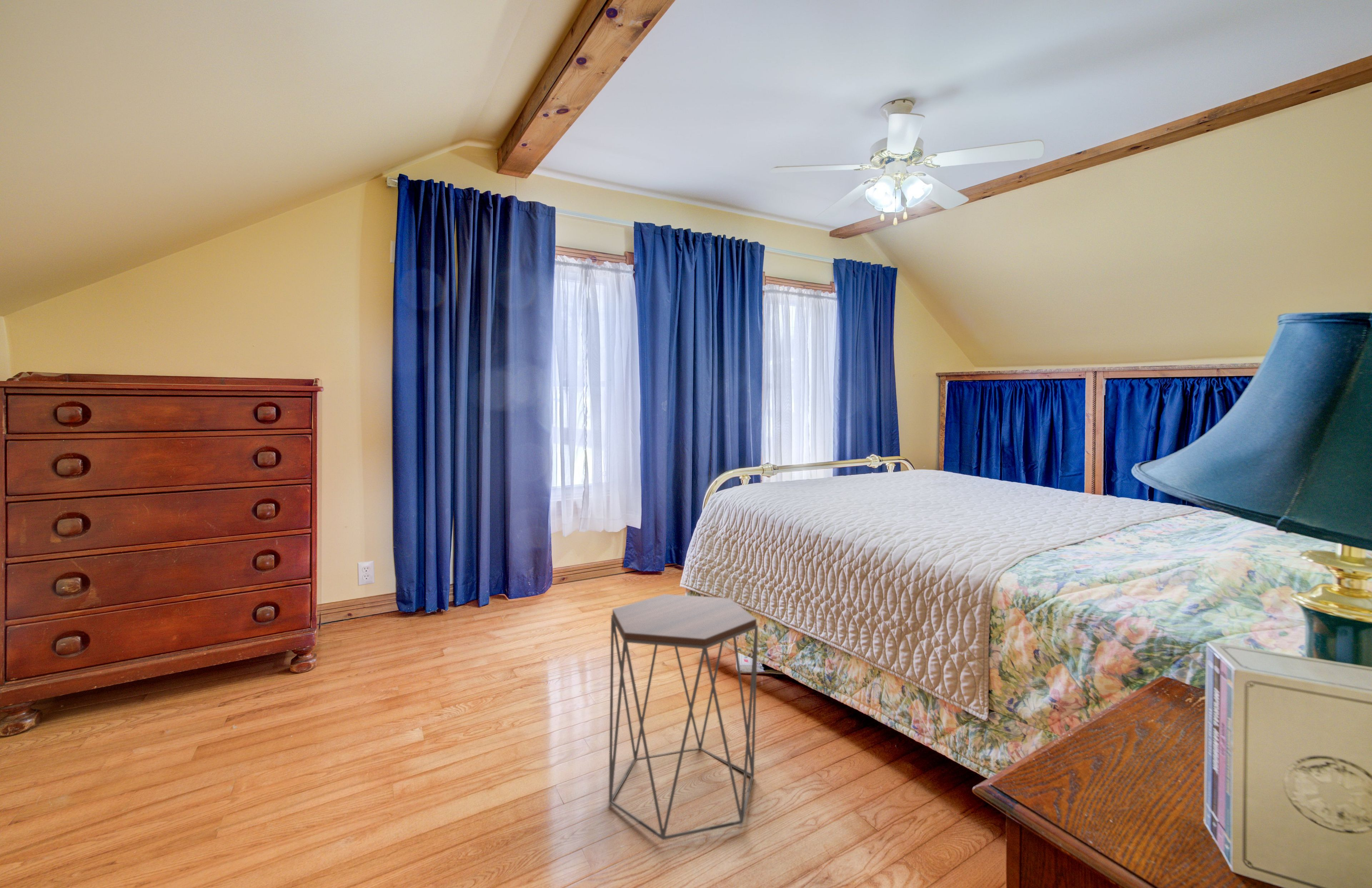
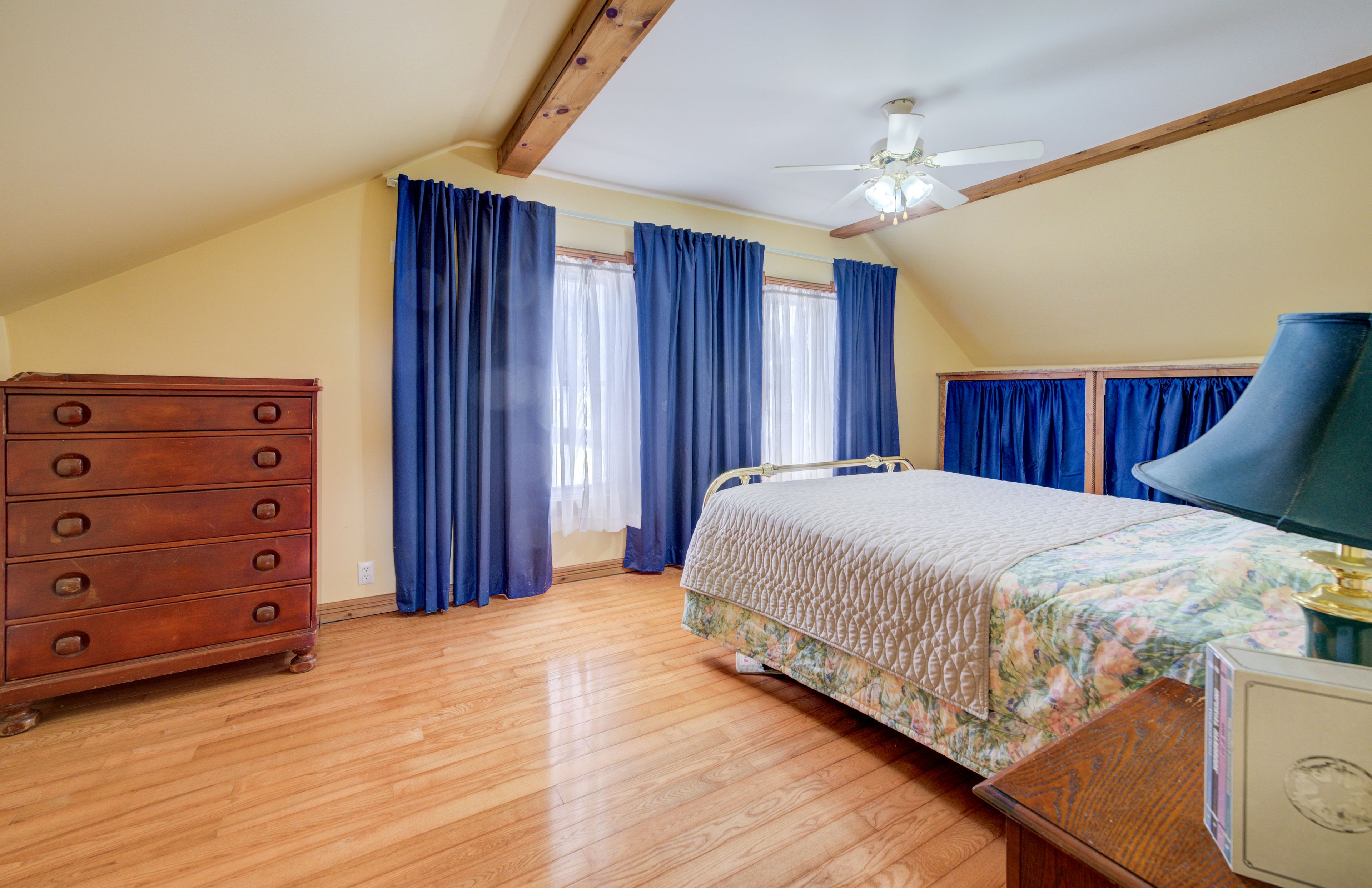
- side table (687, 702)
